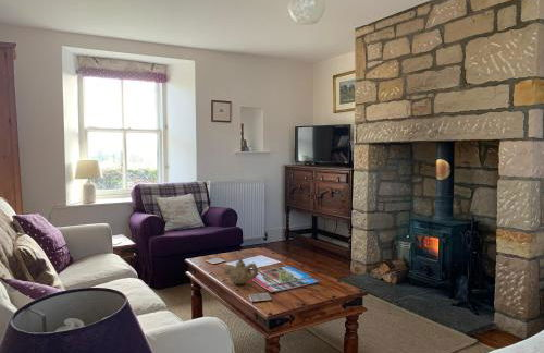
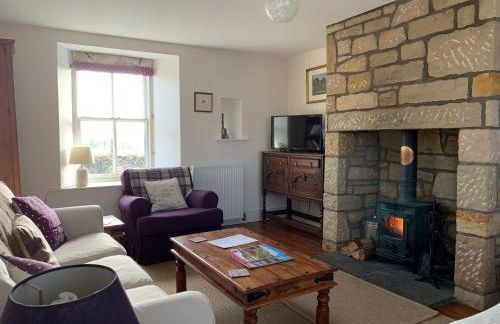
- teapot (240, 270)
